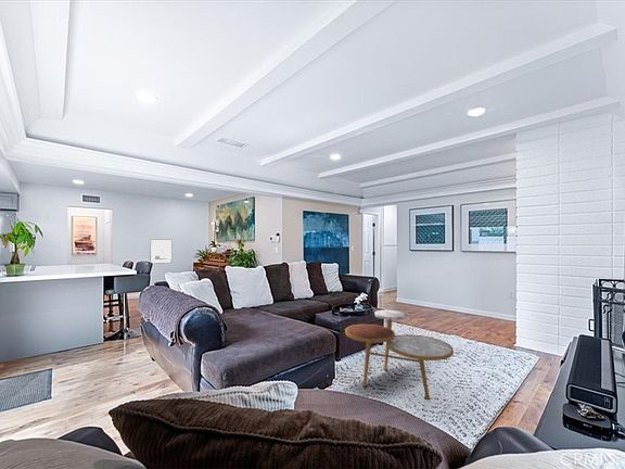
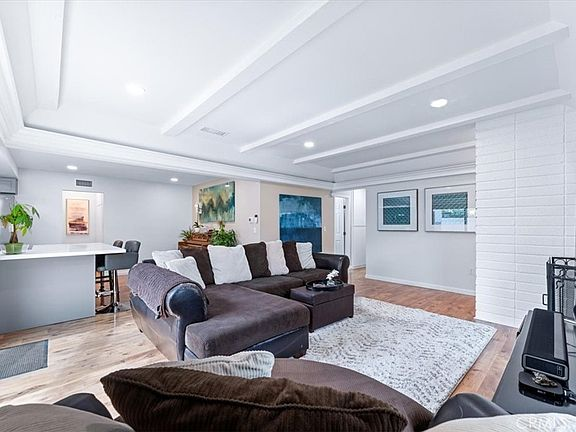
- side table (397, 353)
- wall art (161, 251)
